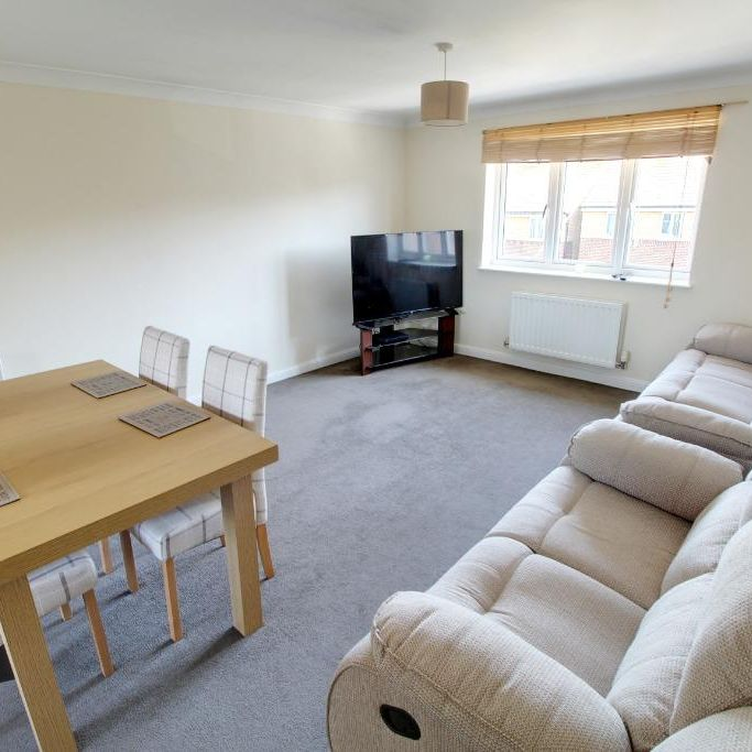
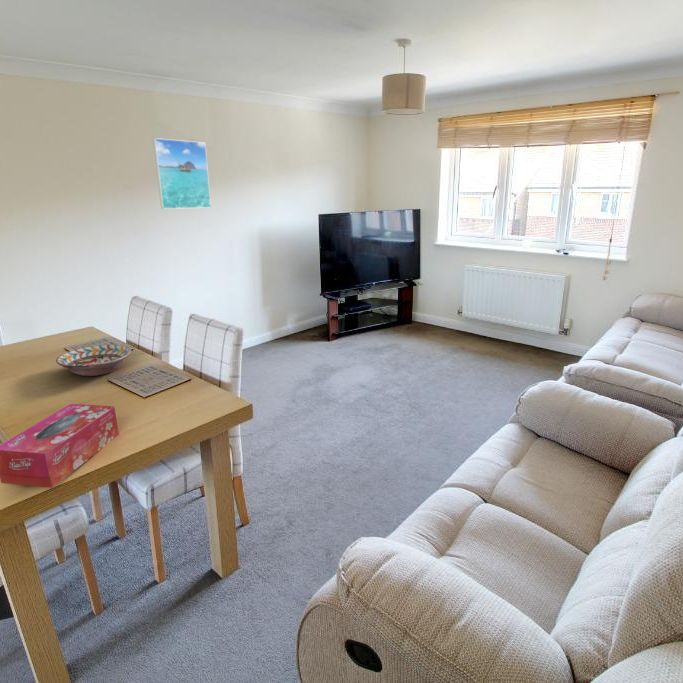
+ decorative bowl (96, 362)
+ tissue box (62, 441)
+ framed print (183, 175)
